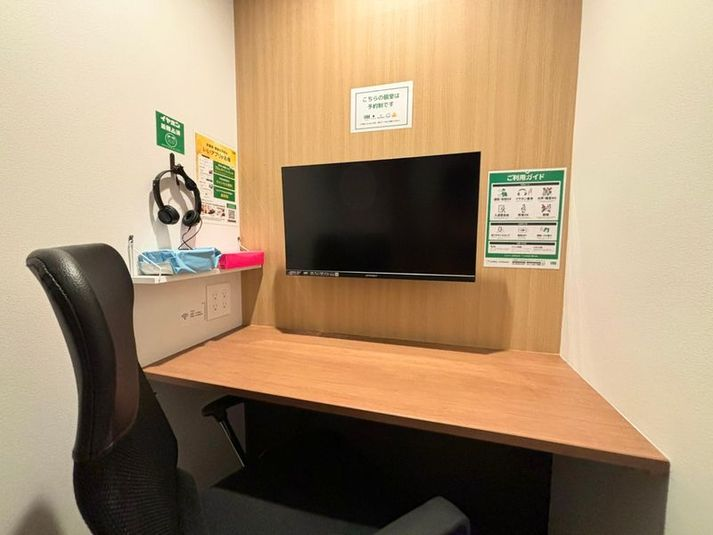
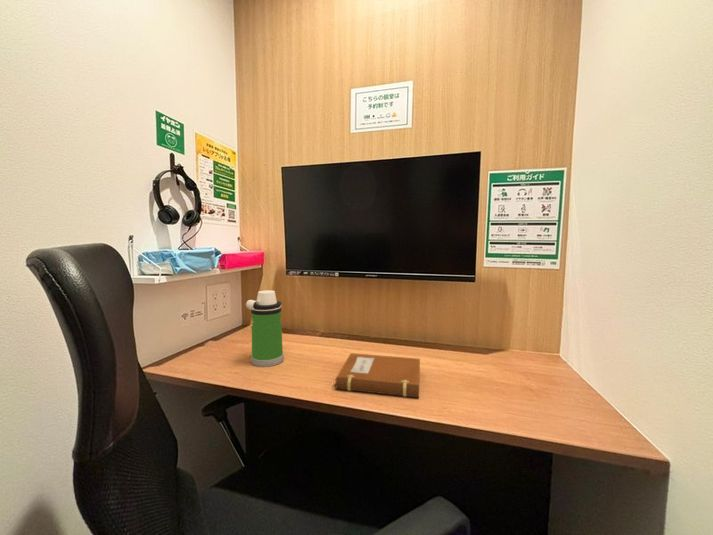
+ notebook (378, 373)
+ water bottle (266, 326)
